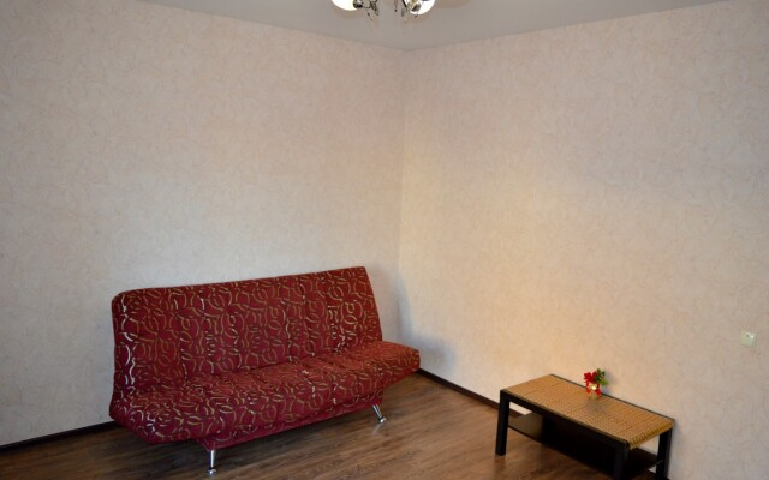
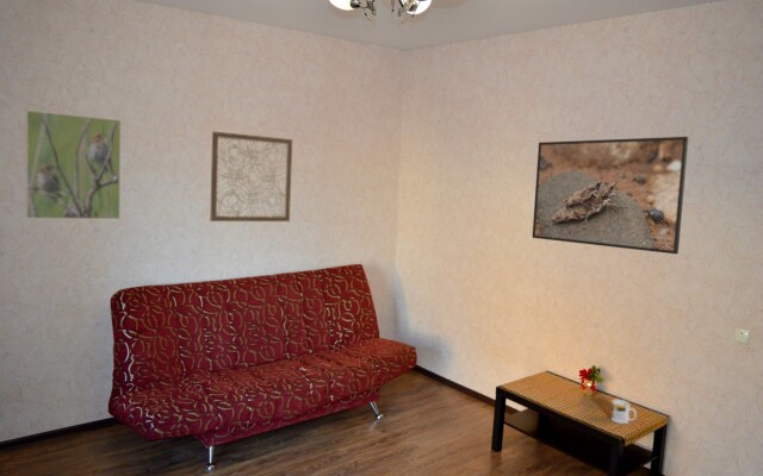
+ mug (624, 412)
+ wall art (249, 178)
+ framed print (74, 167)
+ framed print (601, 193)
